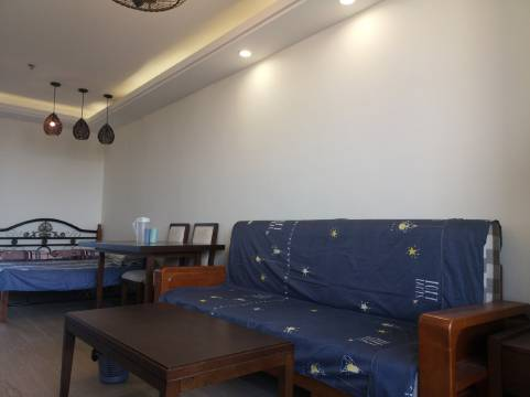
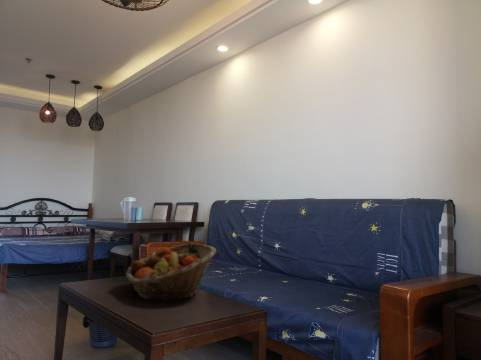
+ fruit basket (171, 268)
